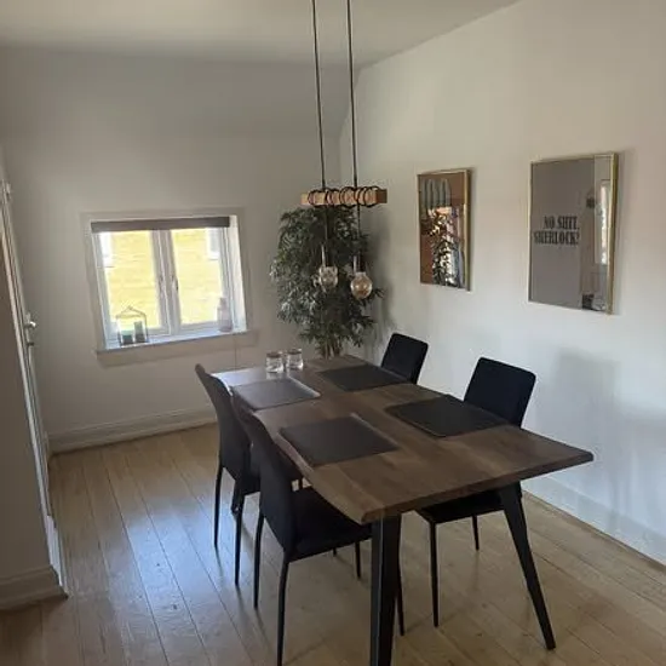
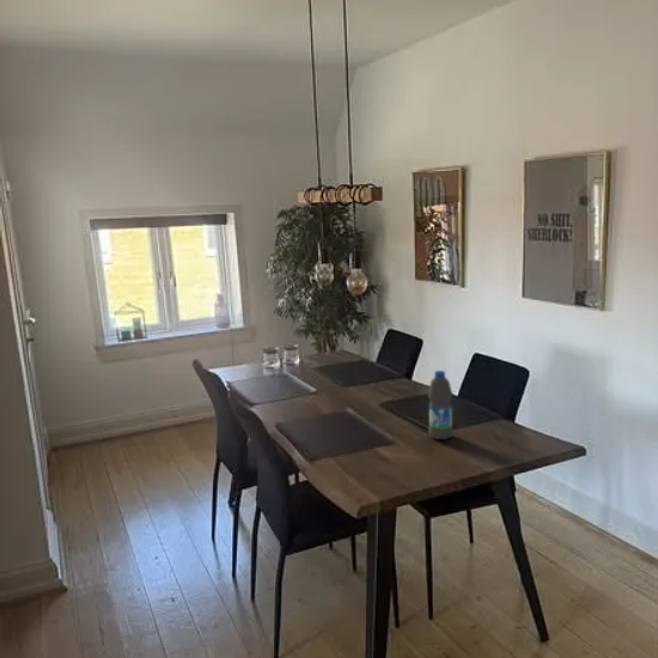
+ water bottle (440, 403)
